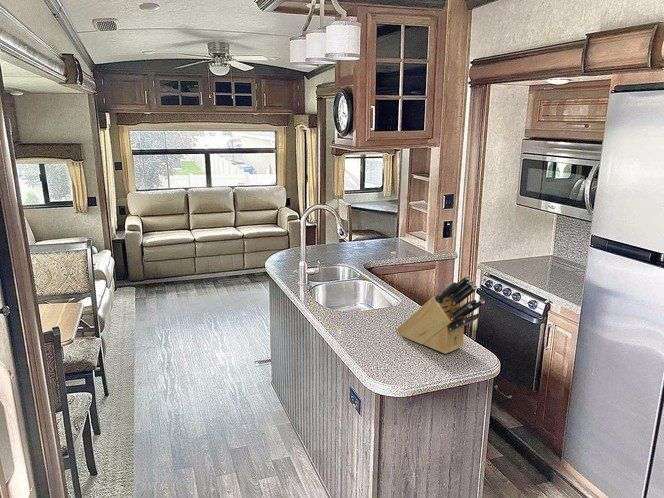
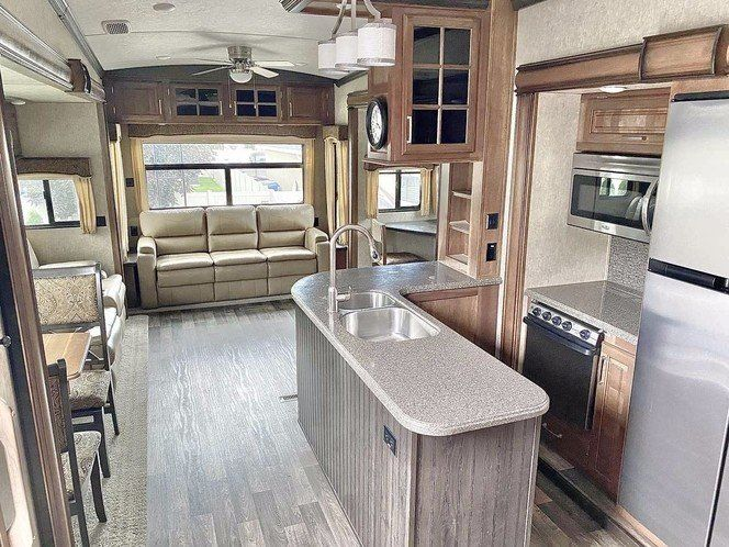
- knife block (439, 308)
